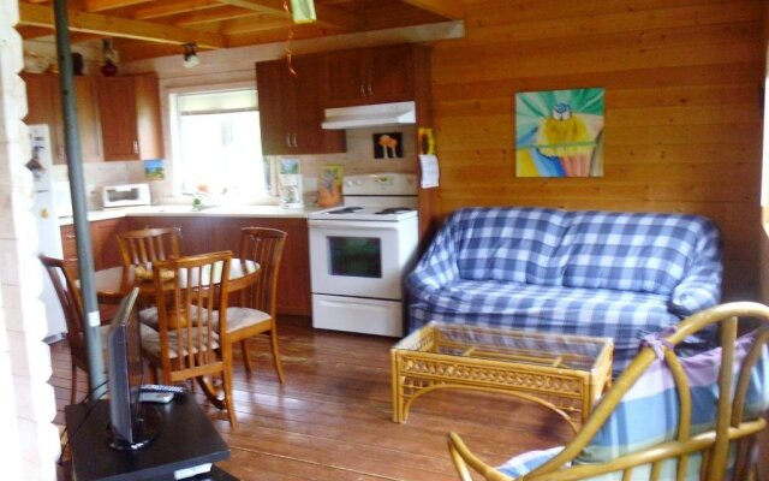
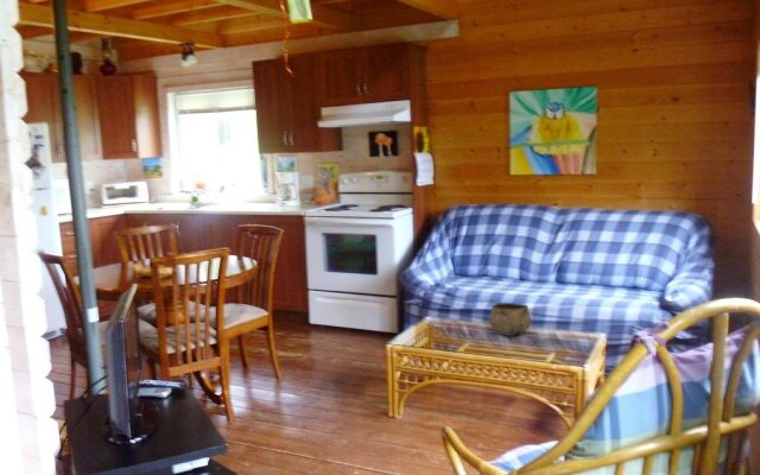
+ decorative bowl (509, 319)
